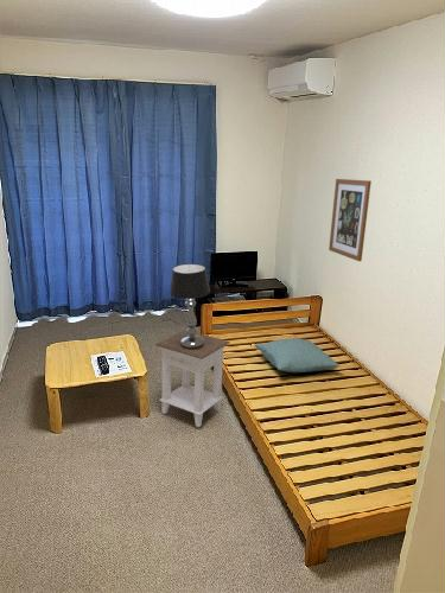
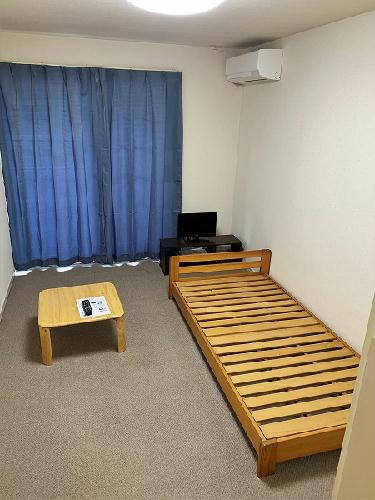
- table lamp (192, 306)
- nightstand (195, 377)
- pillow (295, 353)
- wall art (348, 218)
